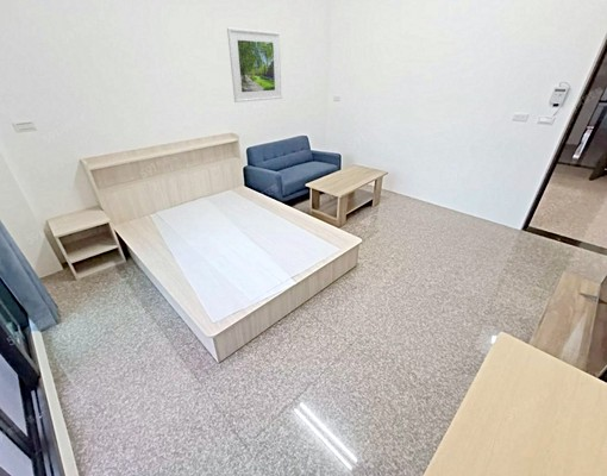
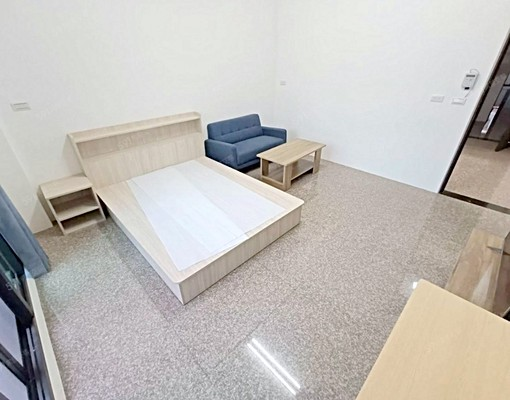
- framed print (257, 67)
